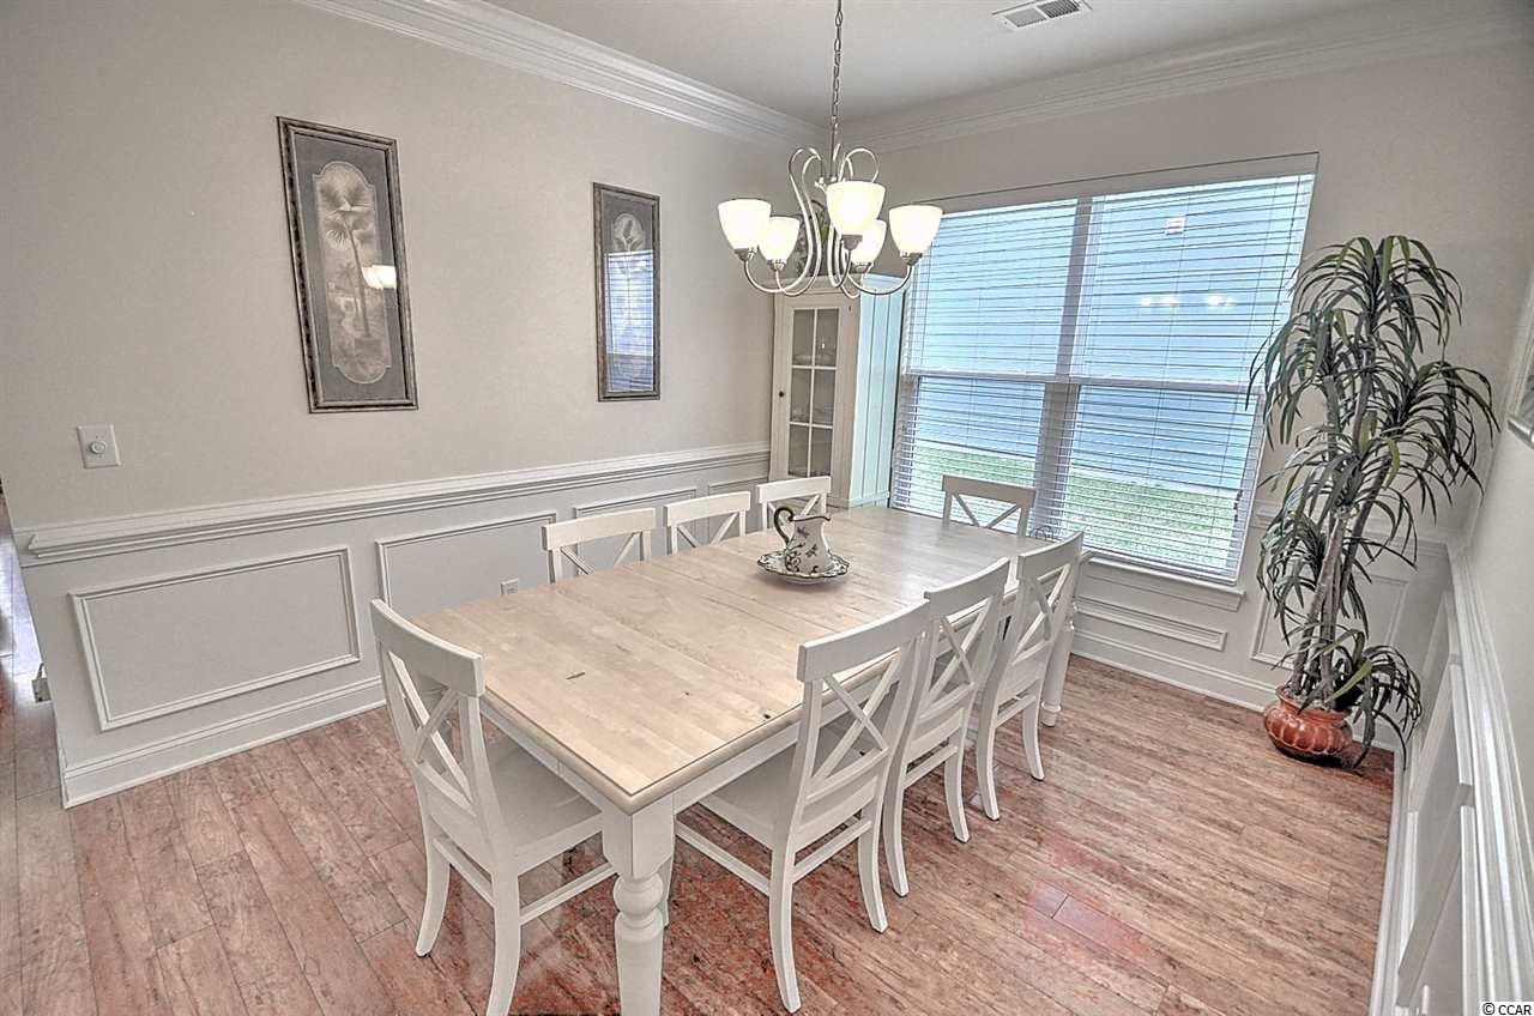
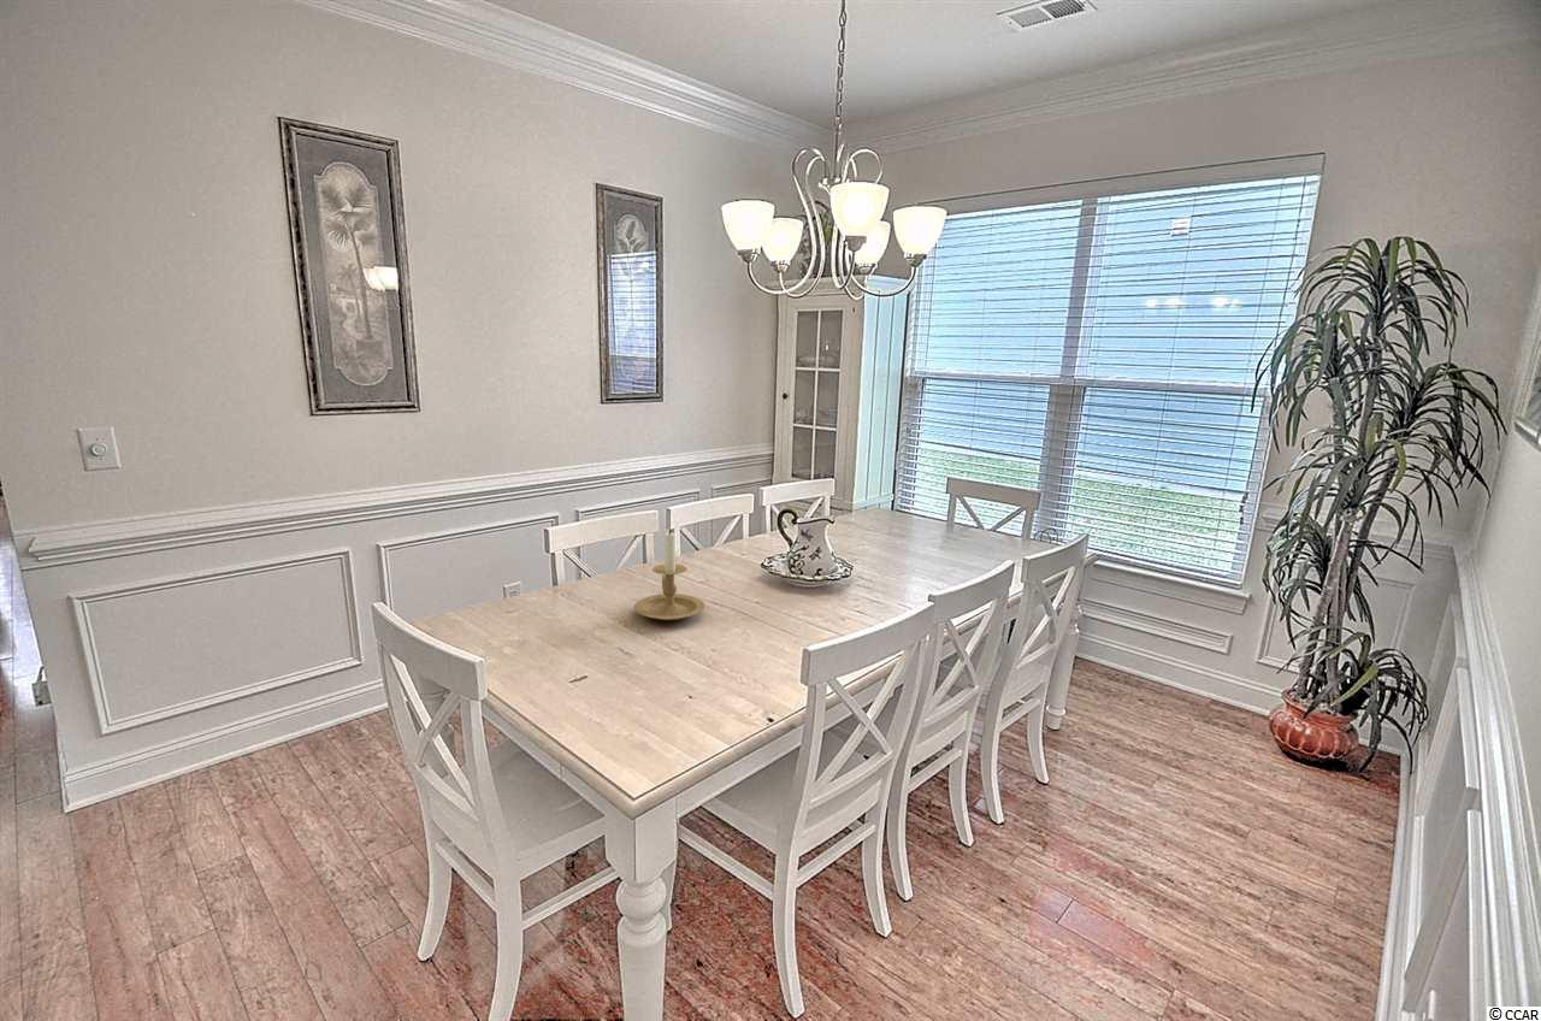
+ candle holder (669, 572)
